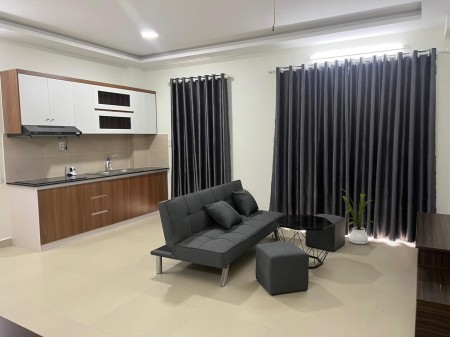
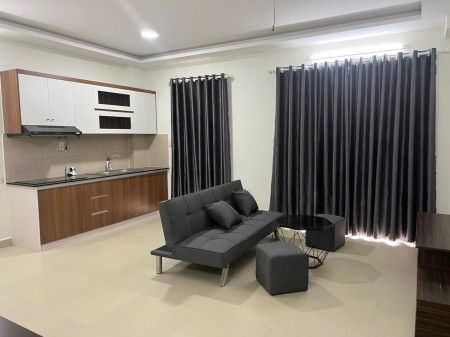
- house plant (356, 215)
